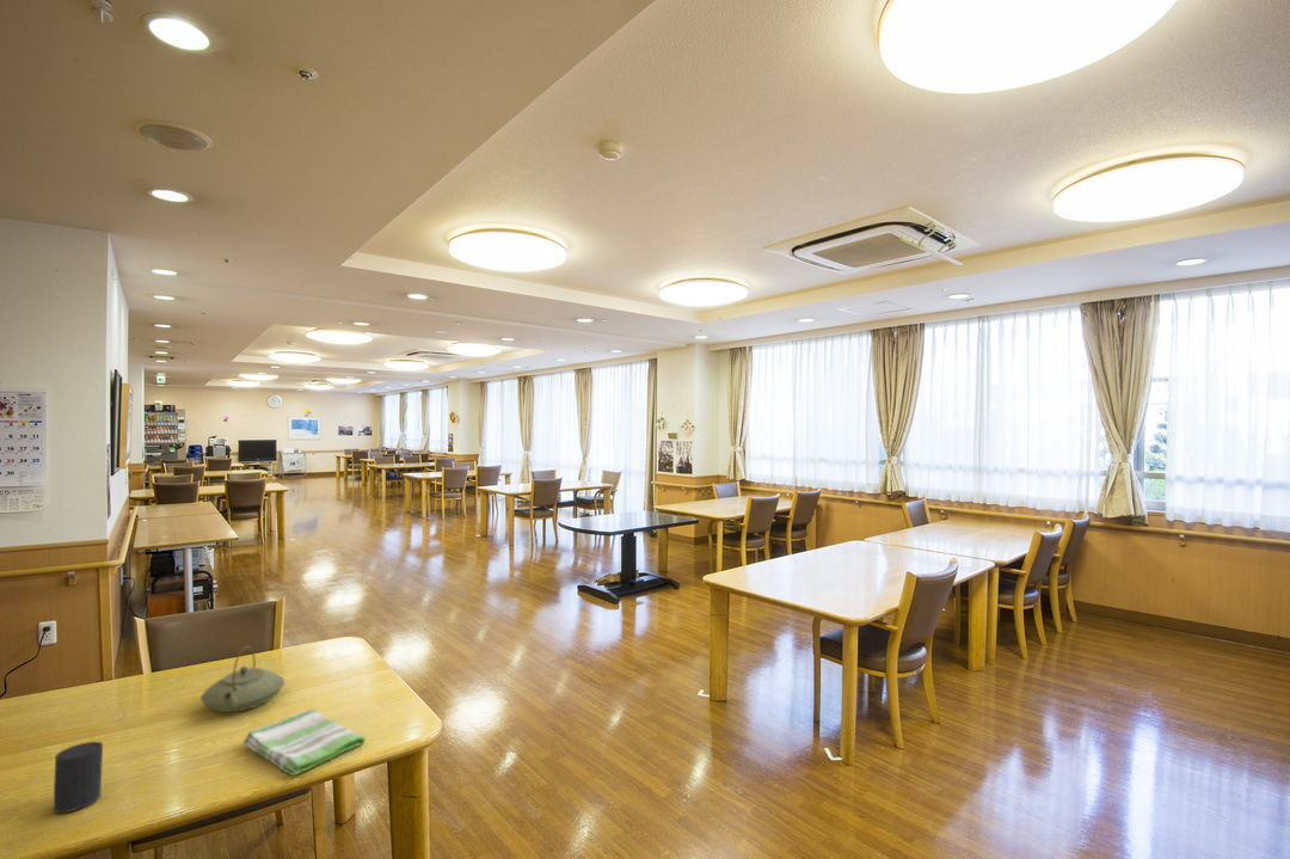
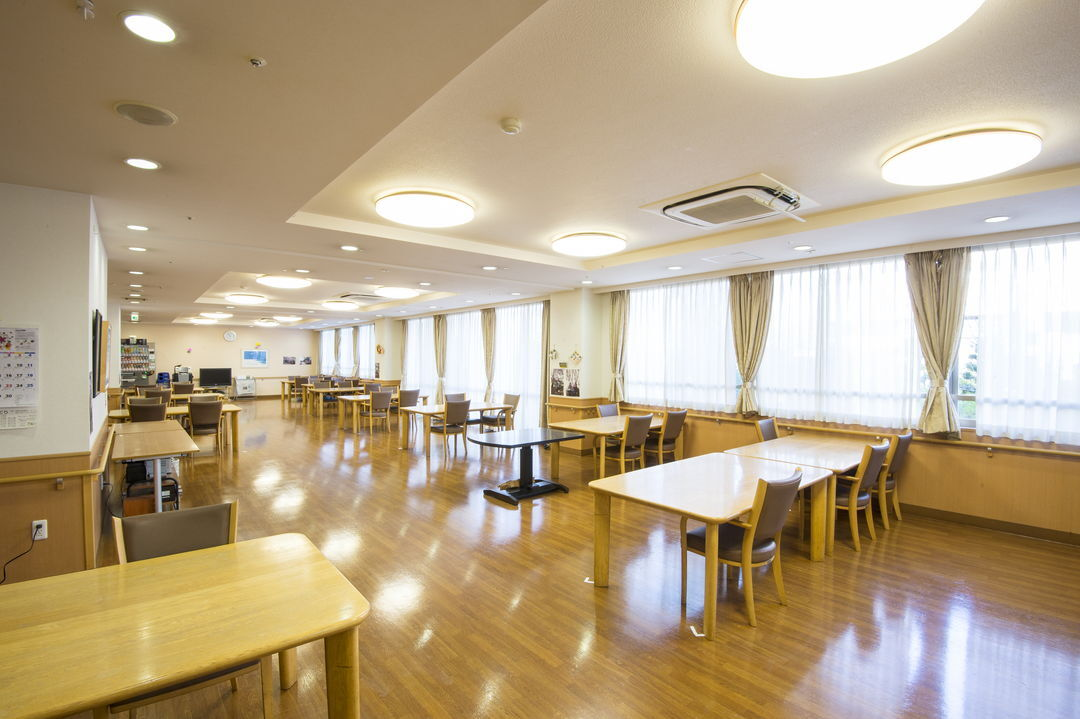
- teapot (241, 676)
- dish towel (305, 737)
- cup (78, 775)
